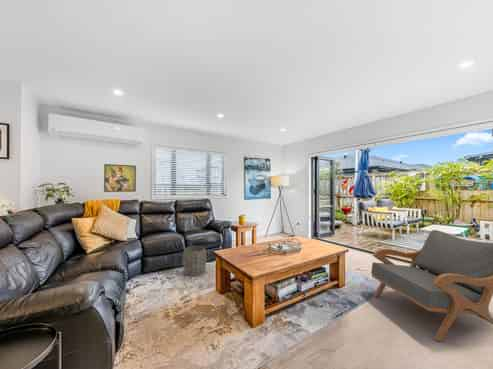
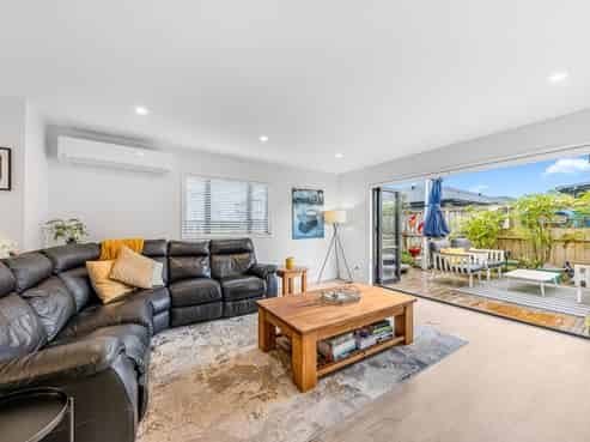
- woven basket (194, 260)
- armchair (435, 273)
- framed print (120, 178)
